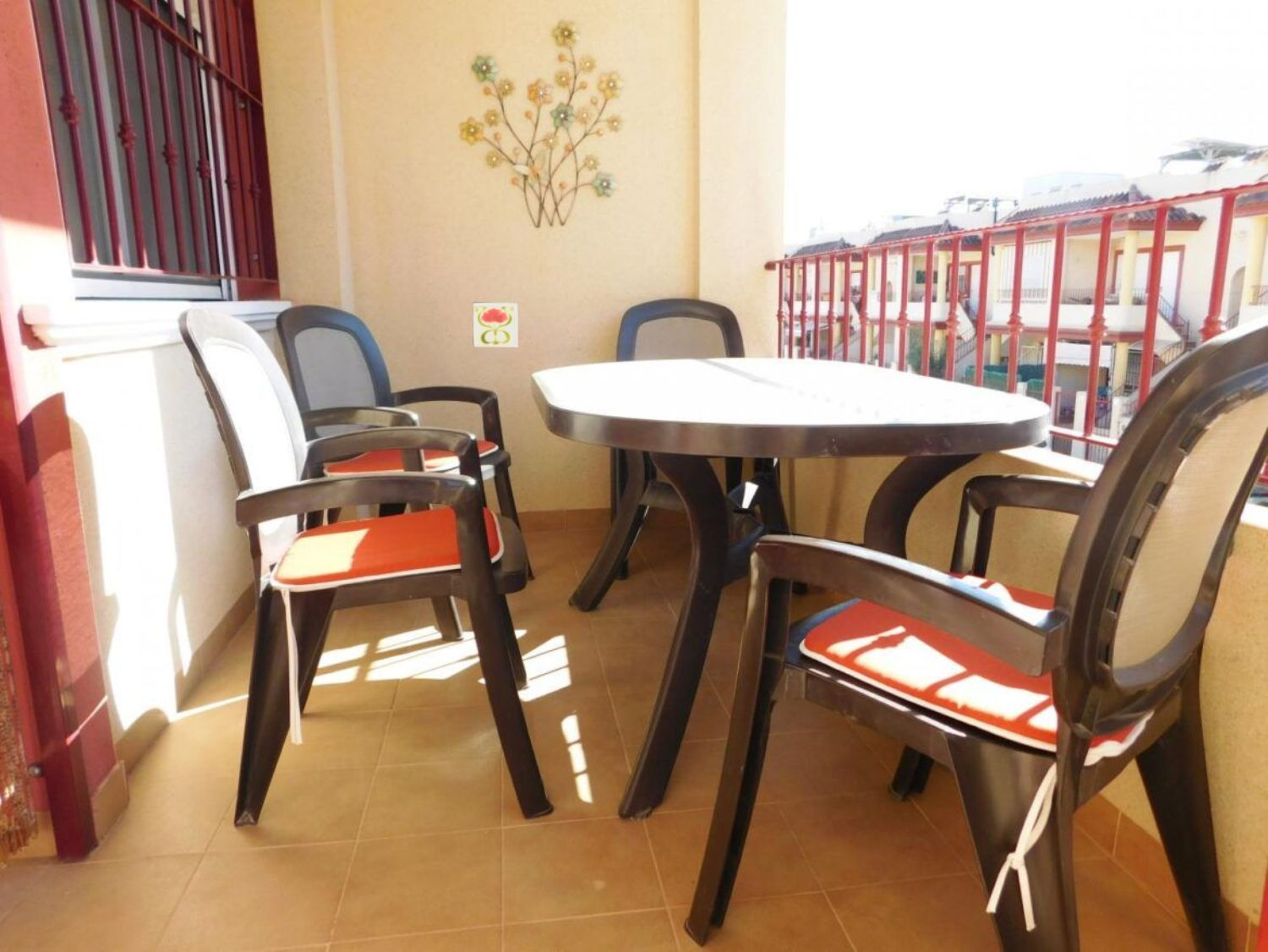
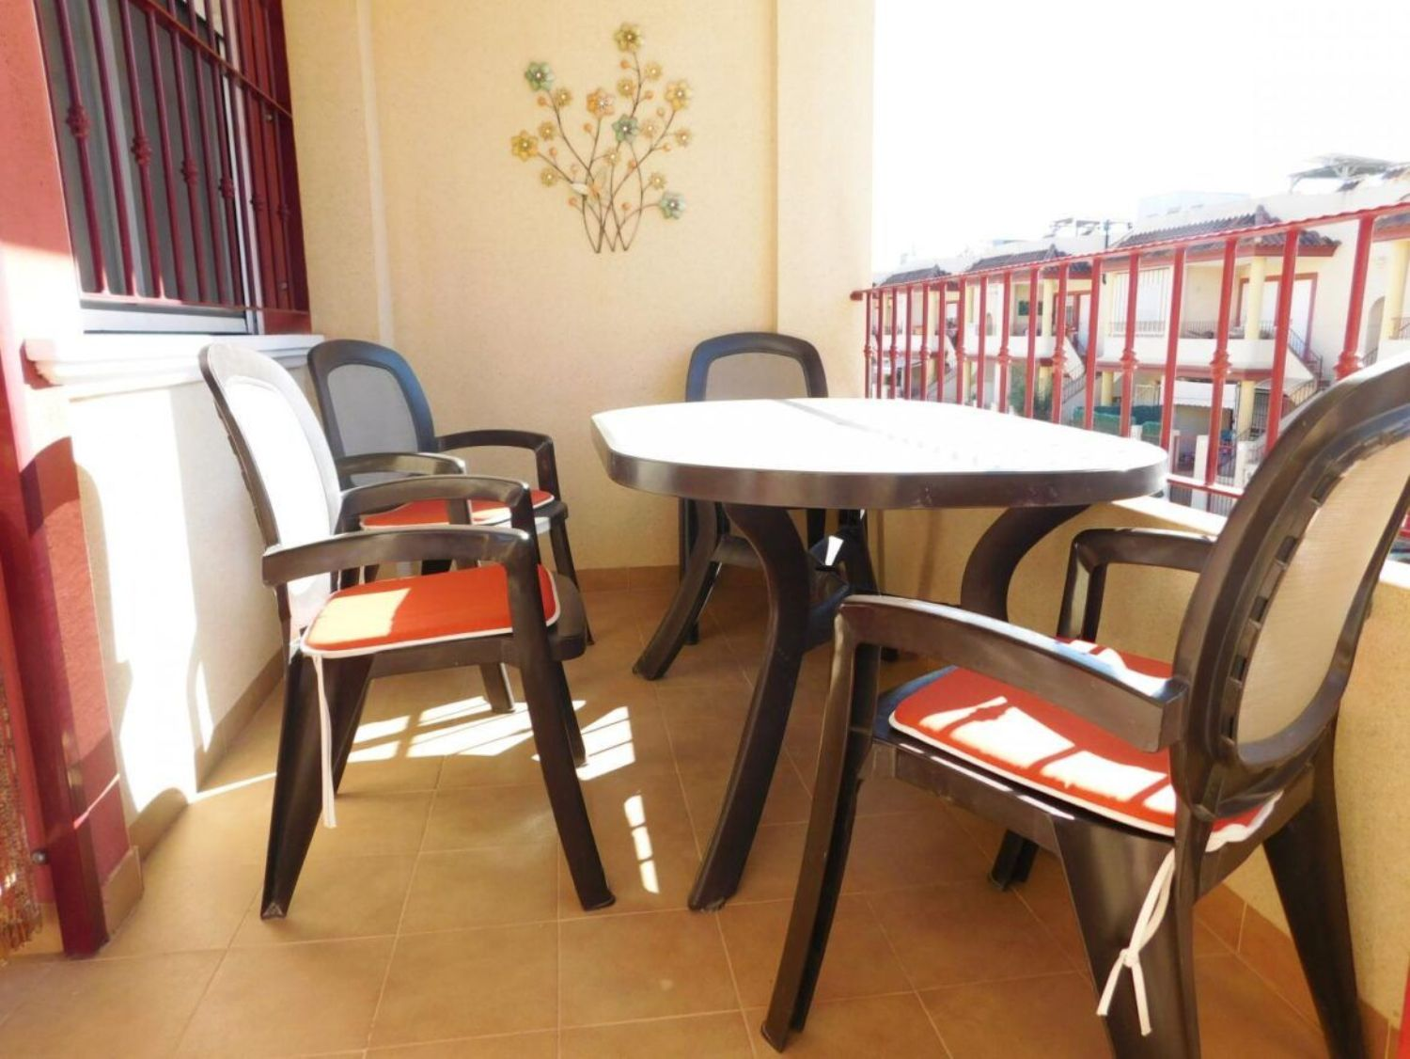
- decorative tile (495, 325)
